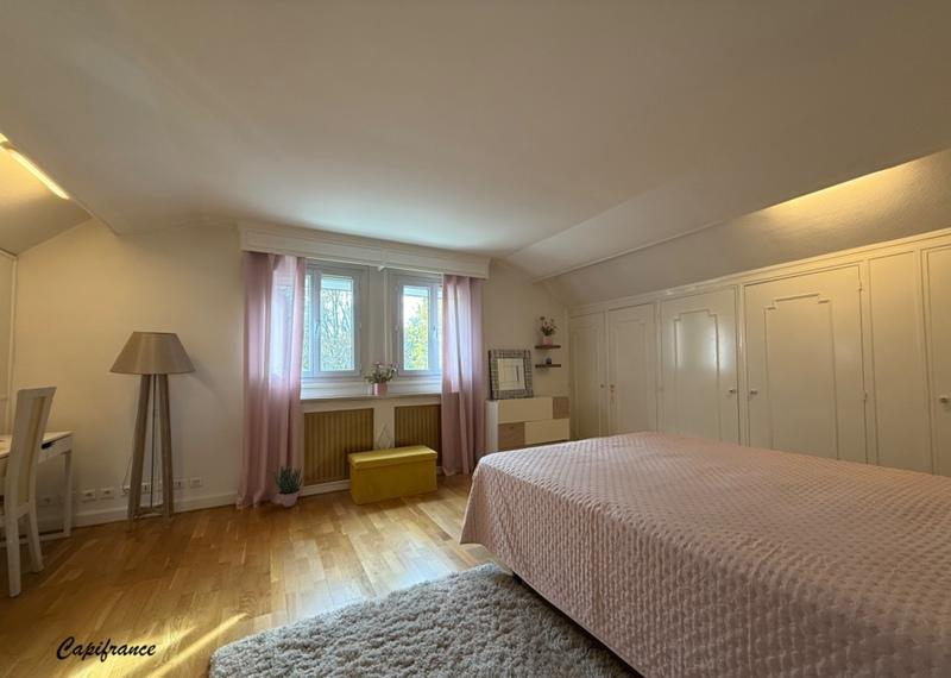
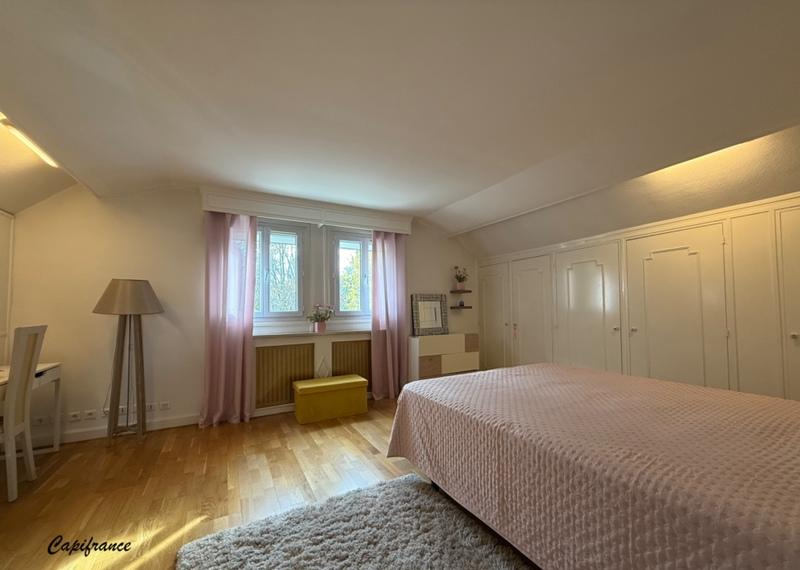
- potted plant (288, 484)
